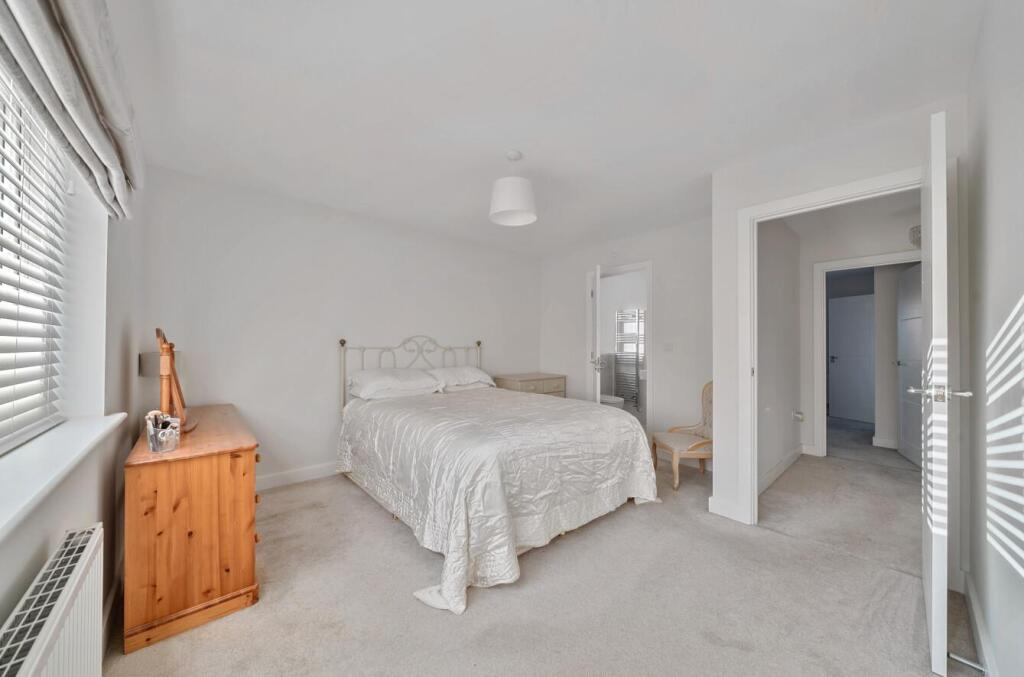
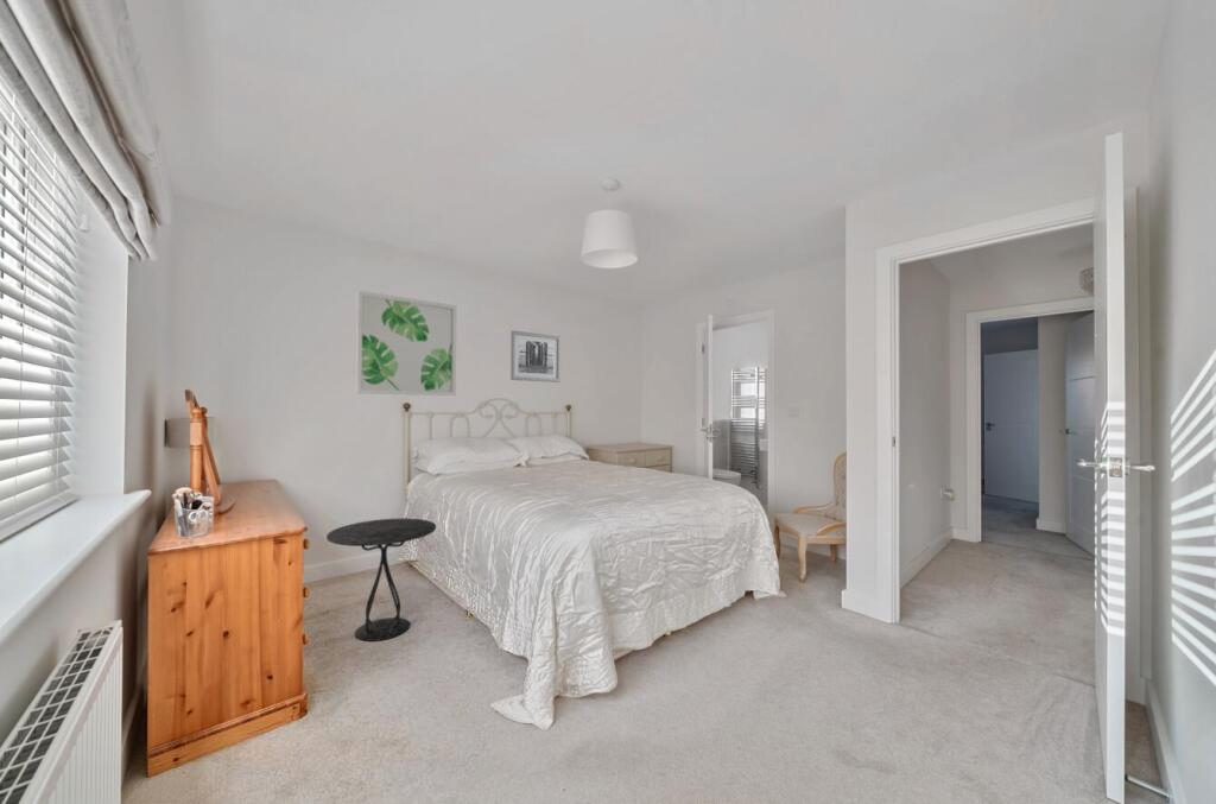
+ side table (386, 577)
+ wall art (408, 346)
+ wall art (536, 356)
